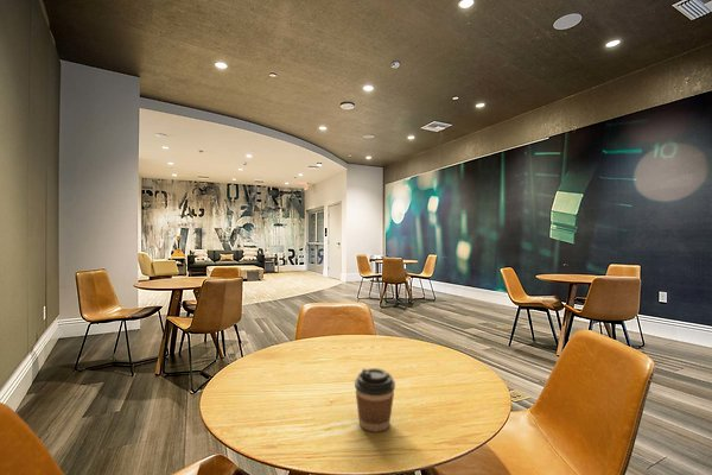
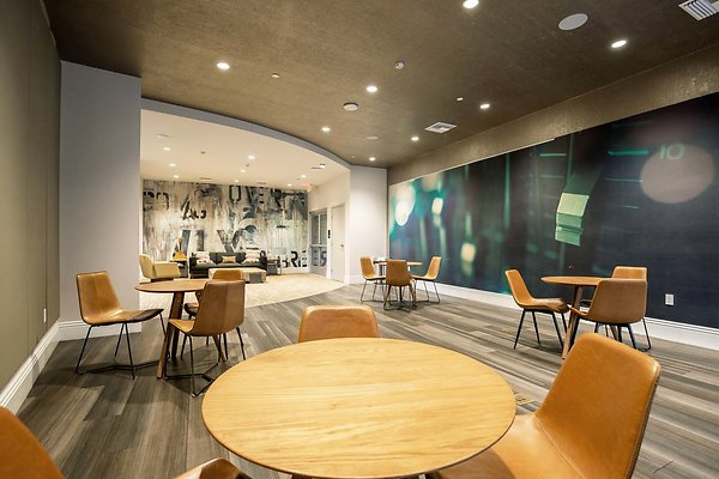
- coffee cup (374, 395)
